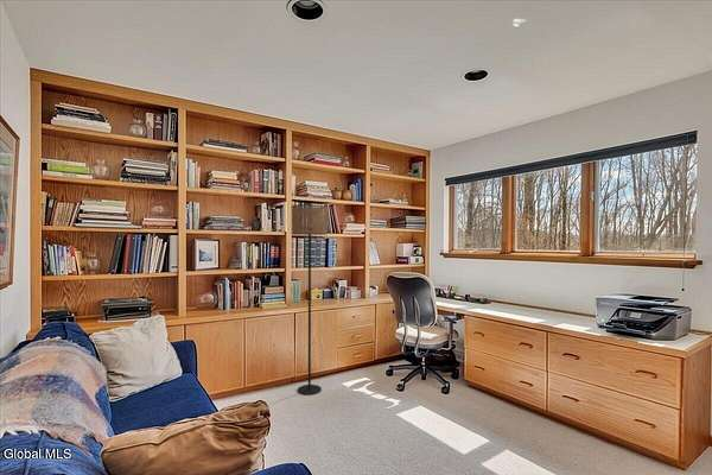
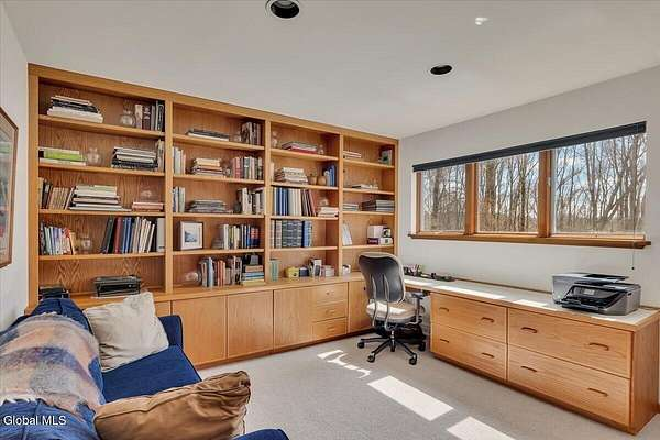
- floor lamp (309, 298)
